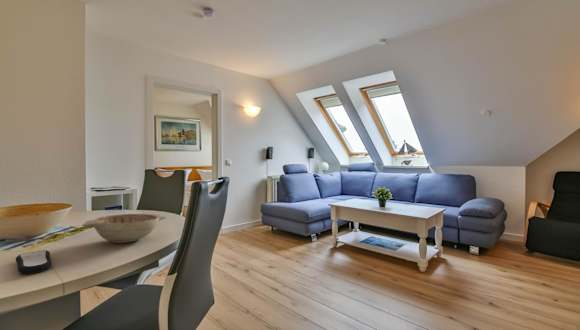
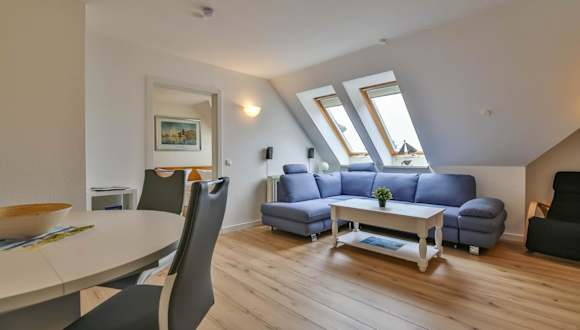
- decorative bowl (127, 228)
- remote control (34, 261)
